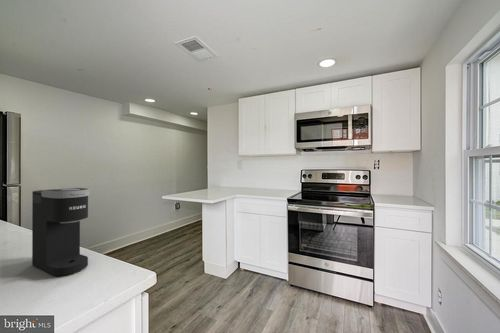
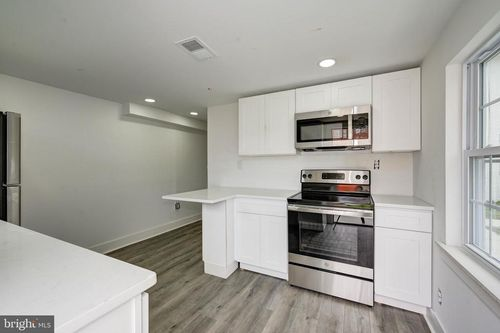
- coffee maker (60, 226)
